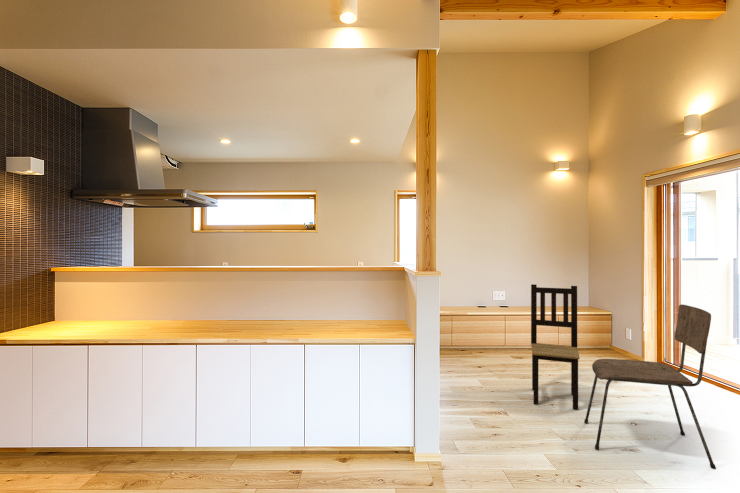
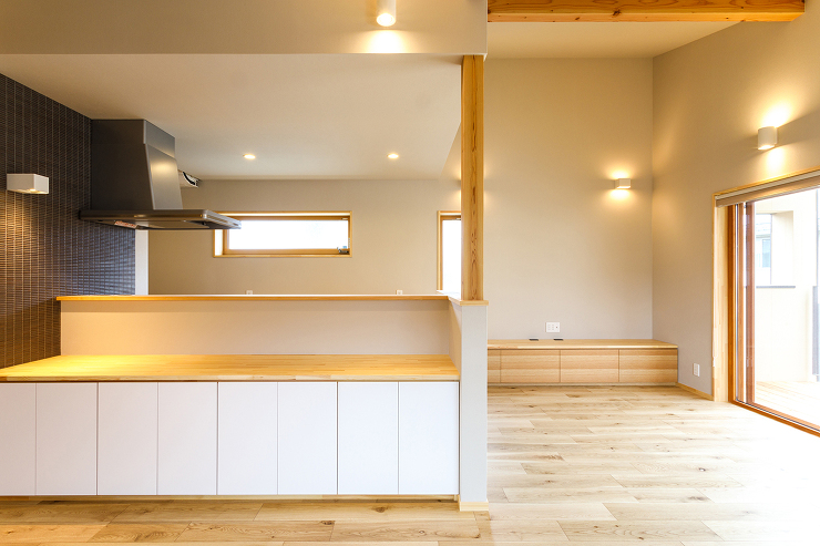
- dining chair (553, 344)
- dining chair (642, 374)
